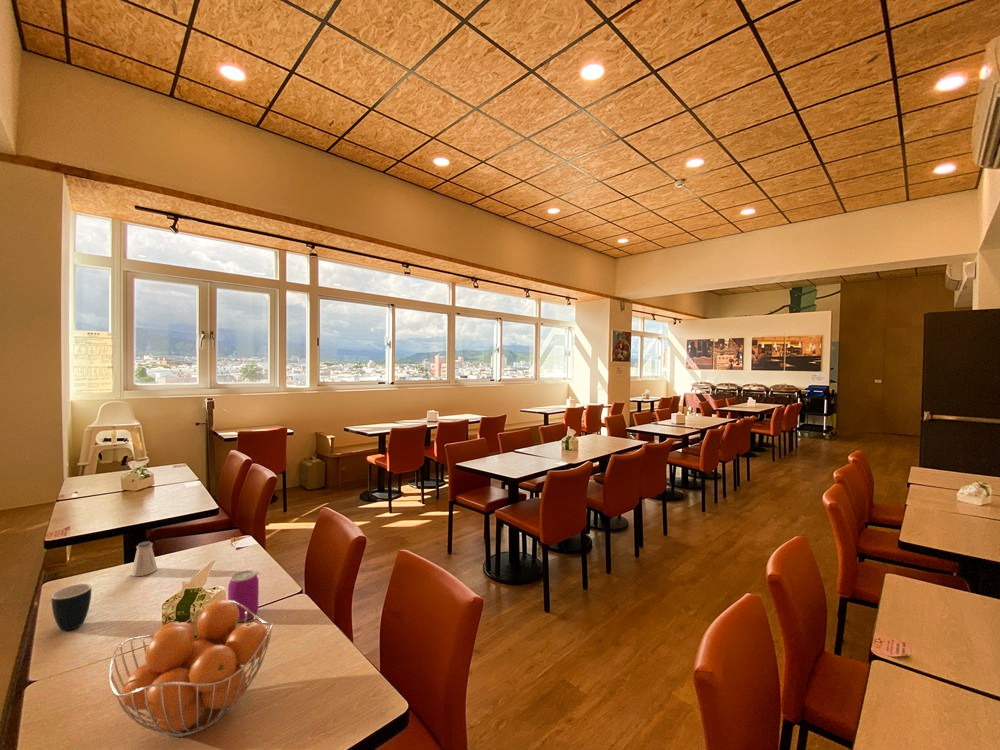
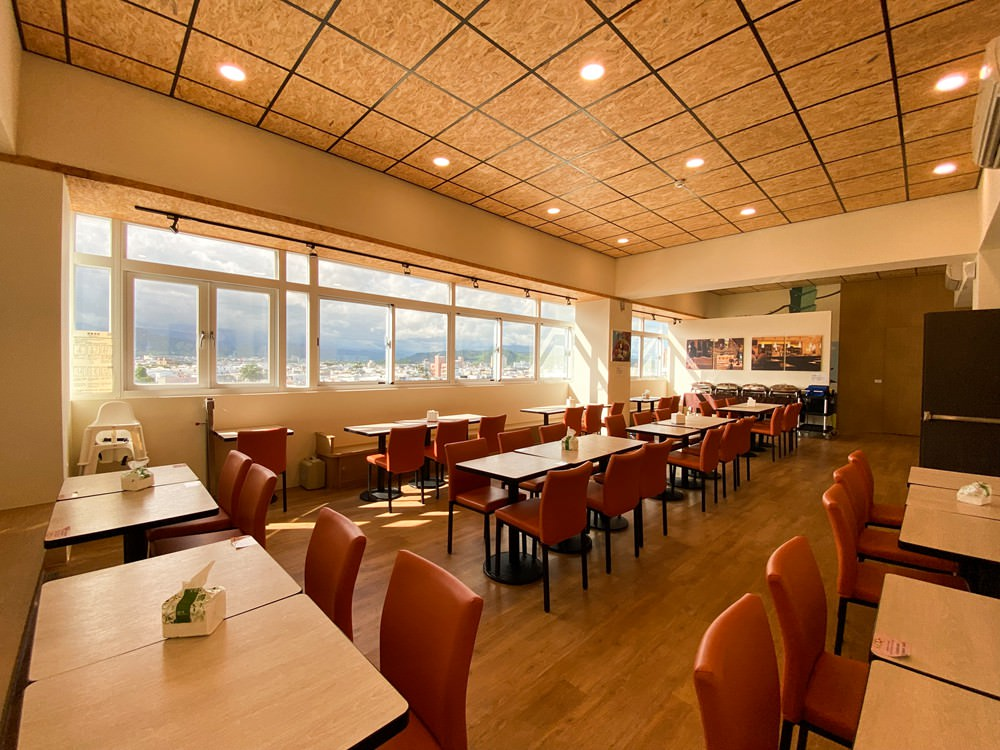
- mug (70, 606)
- beverage can (243, 595)
- saltshaker (144, 557)
- fruit basket (197, 665)
